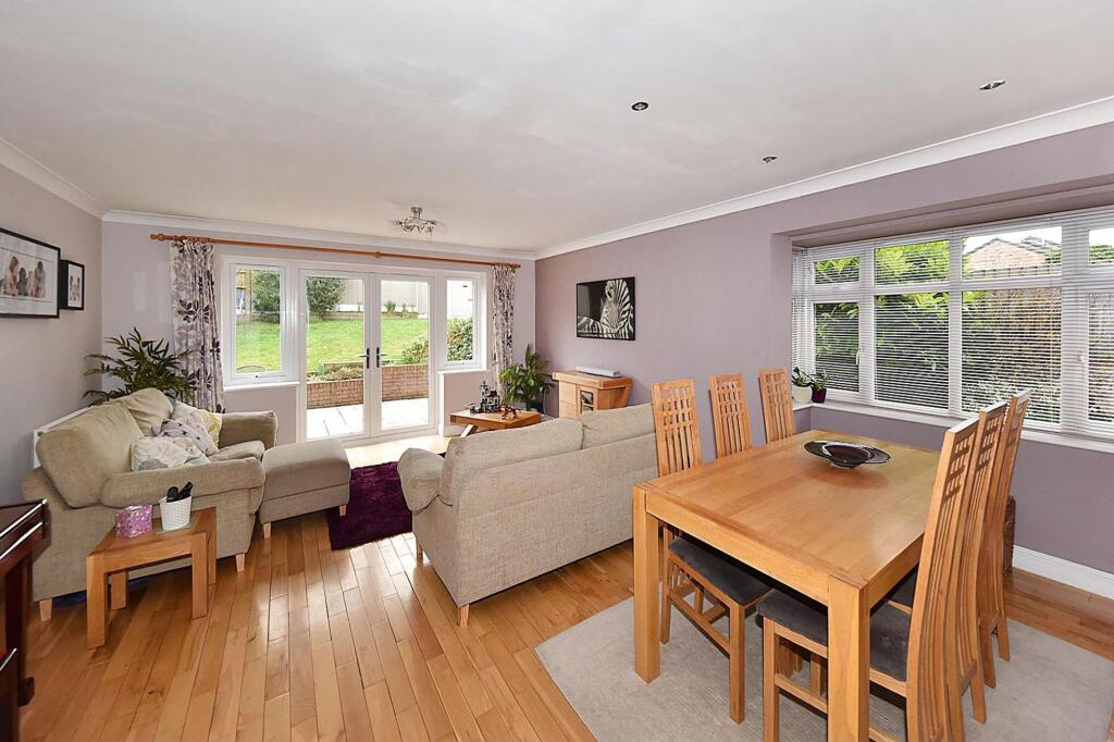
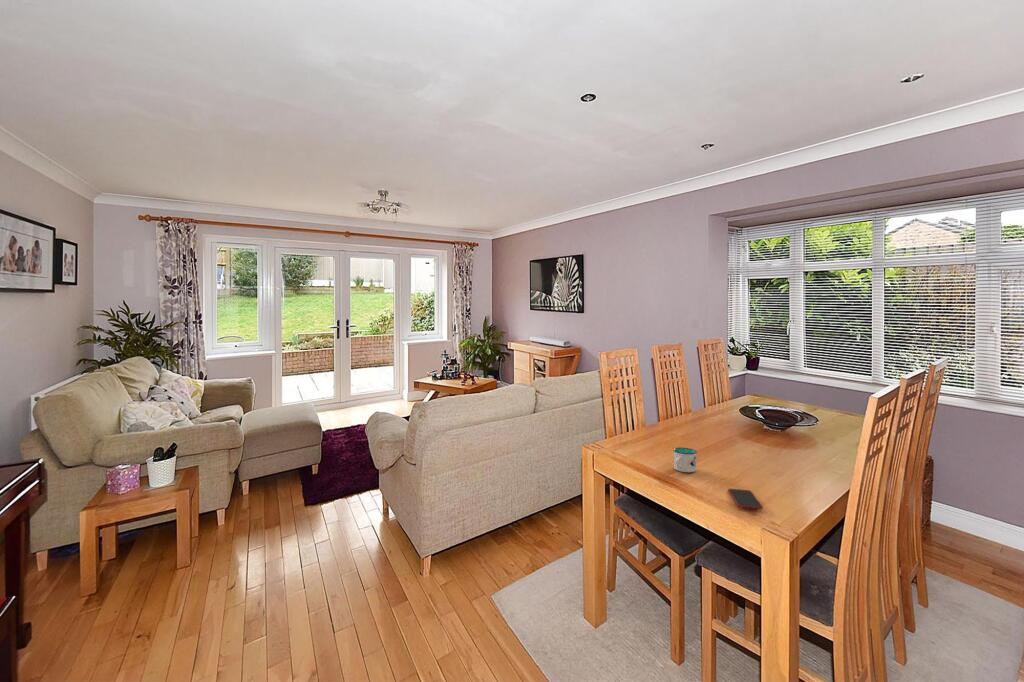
+ smartphone (744, 498)
+ mug (683, 460)
